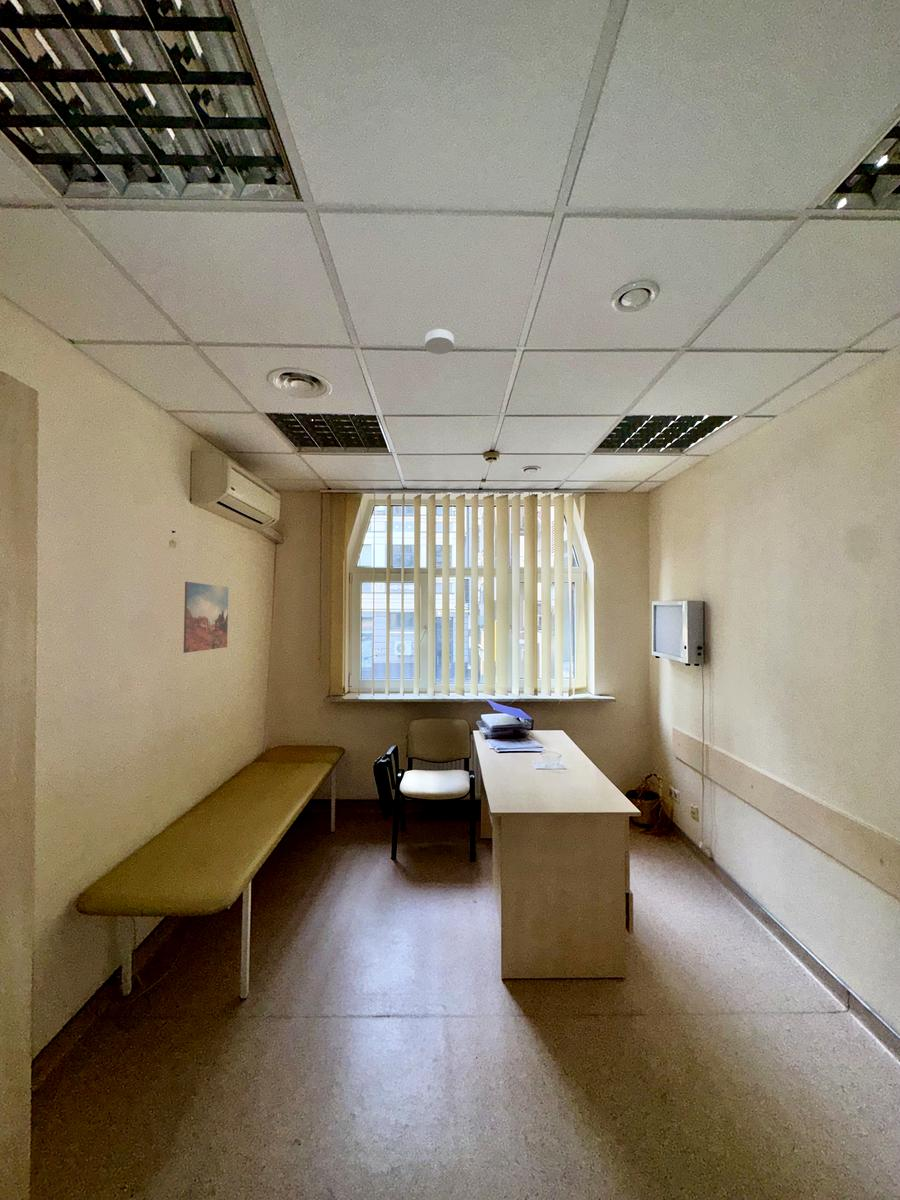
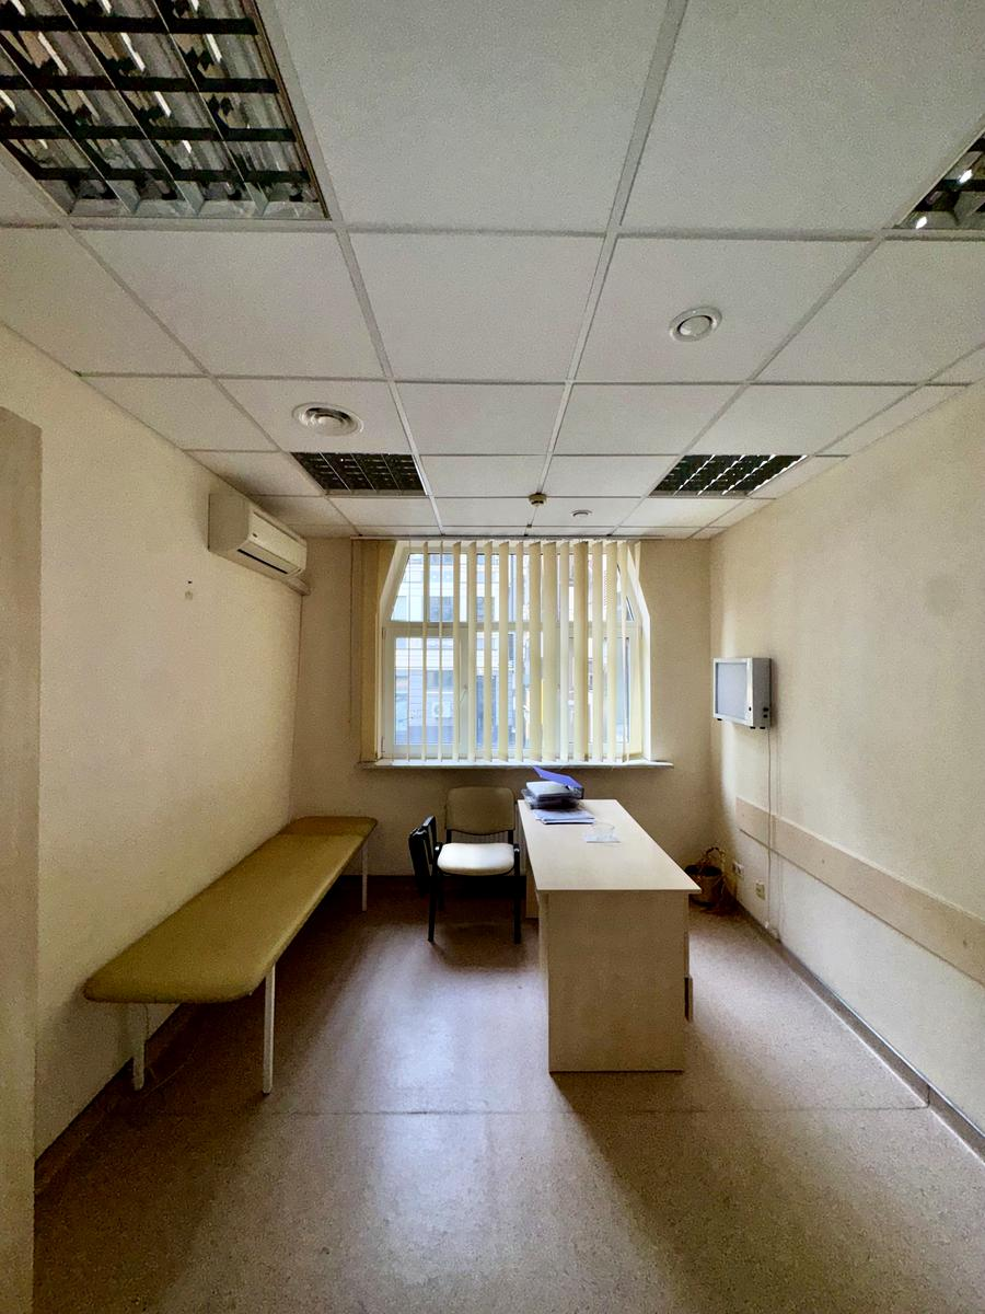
- smoke detector (439, 339)
- wall art (207, 617)
